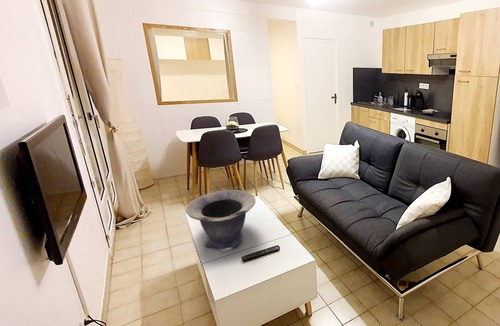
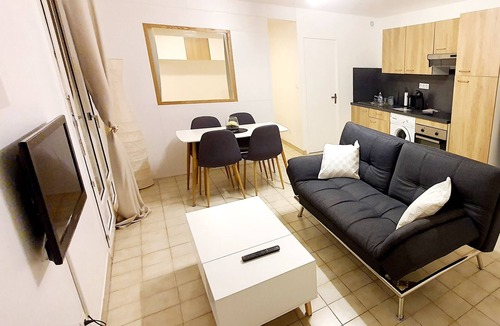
- decorative bowl (224, 220)
